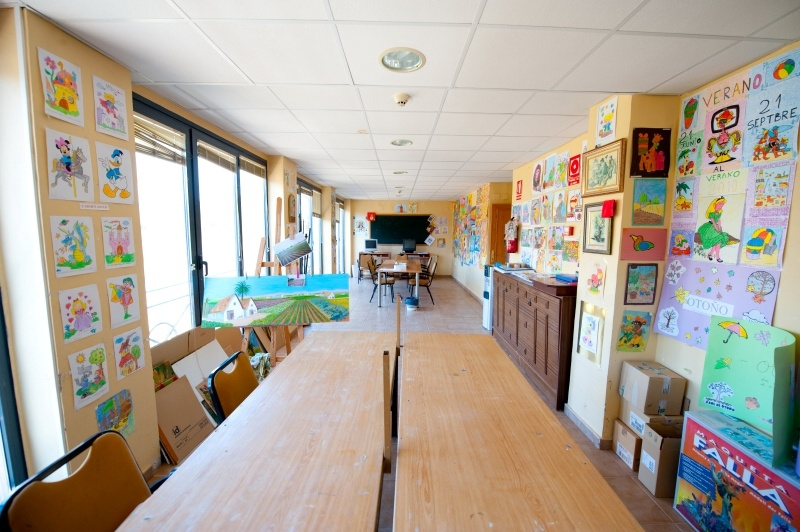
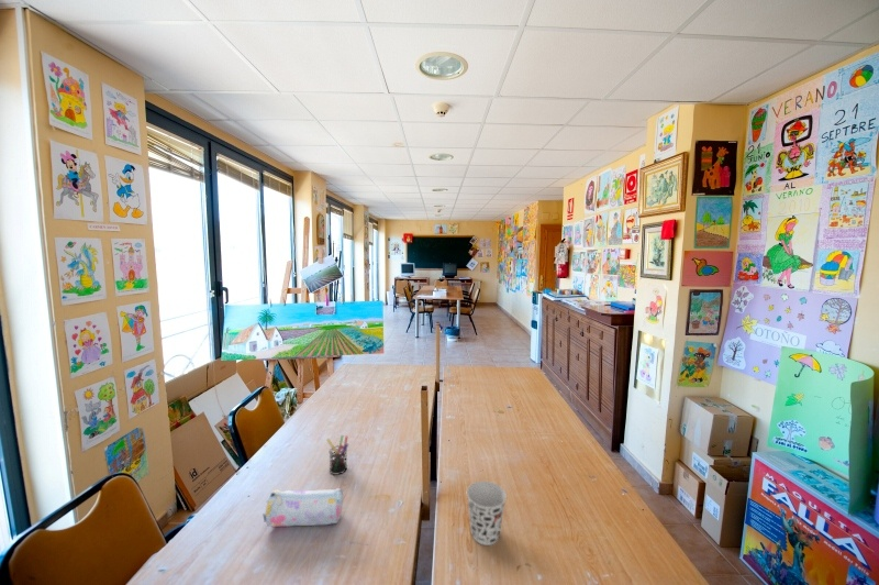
+ cup (486, 514)
+ pen holder (340, 451)
+ pencil case (305, 505)
